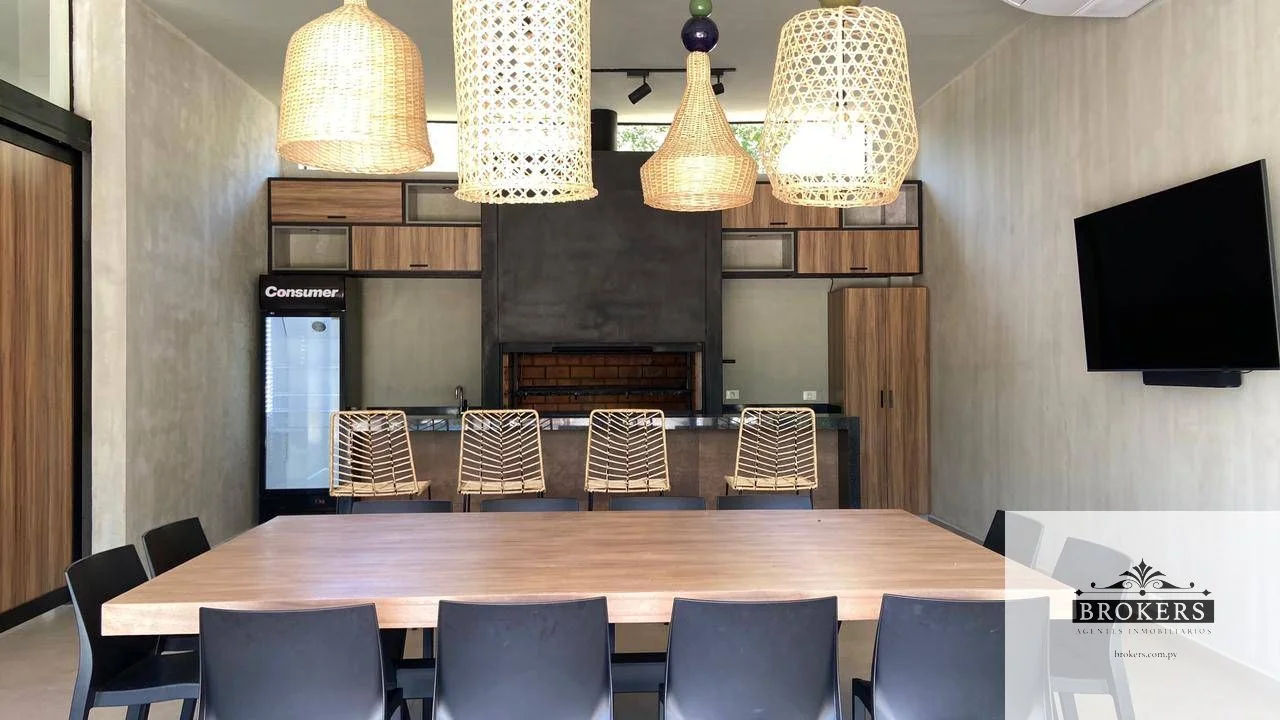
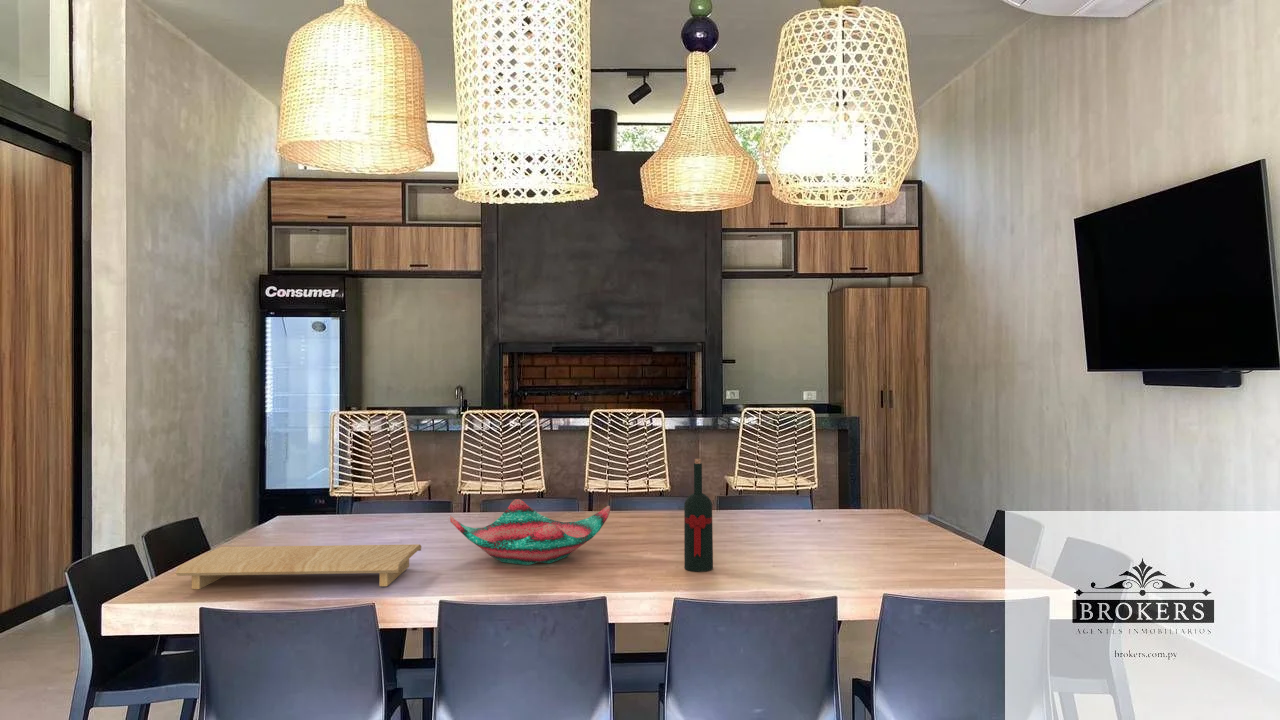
+ decorative bowl (532, 534)
+ cutting board (306, 566)
+ wine bottle (698, 514)
